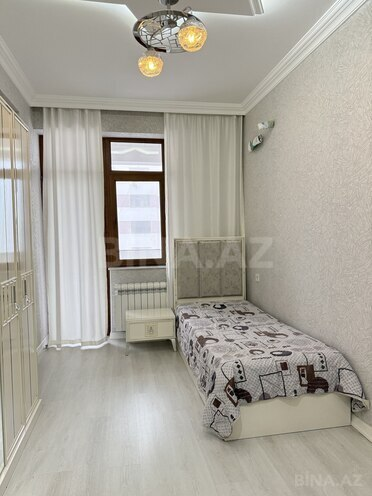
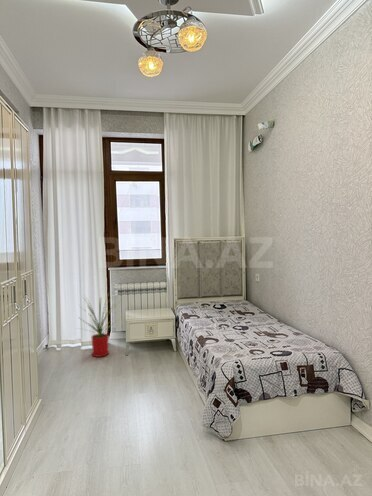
+ house plant (99, 324)
